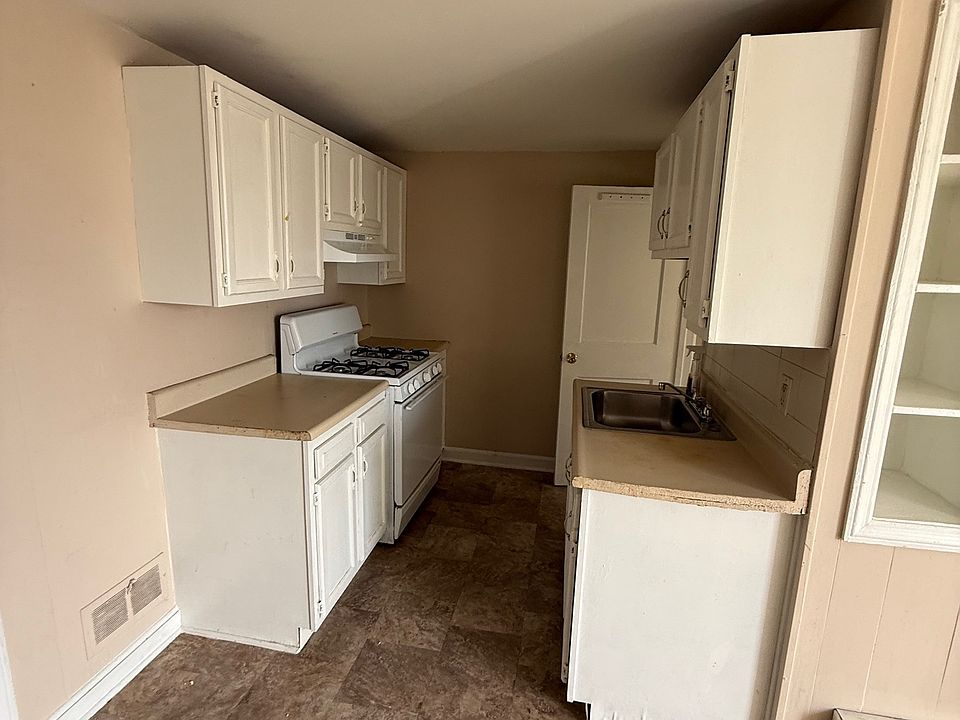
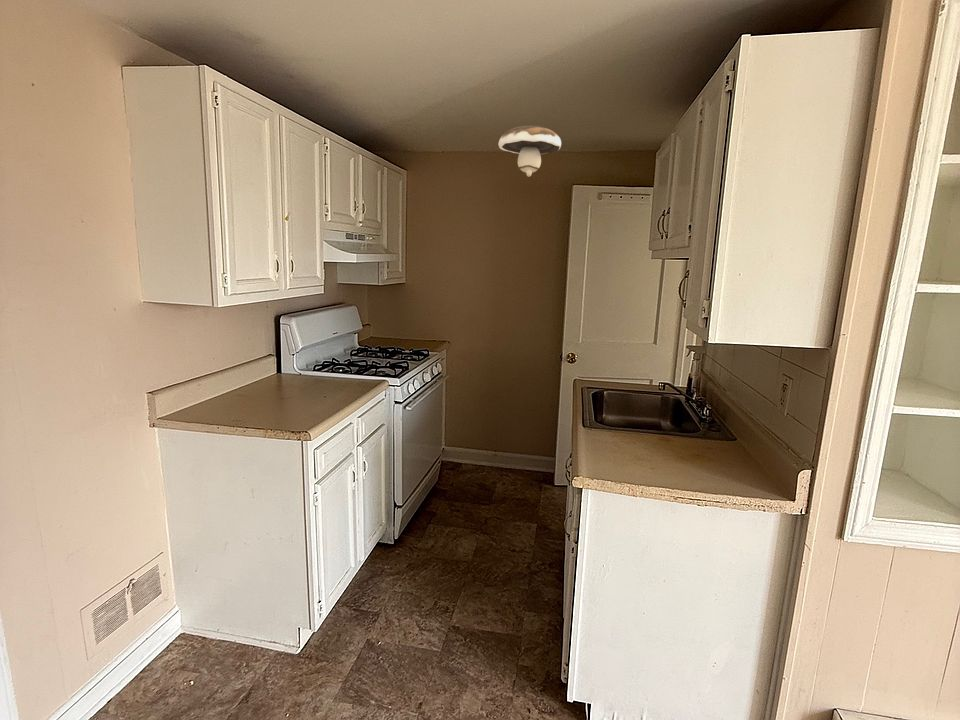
+ mushroom (529, 152)
